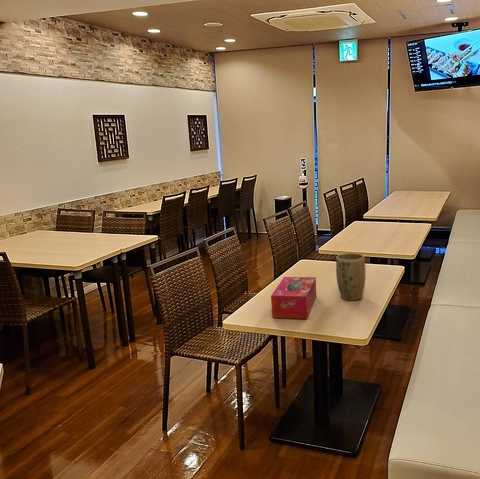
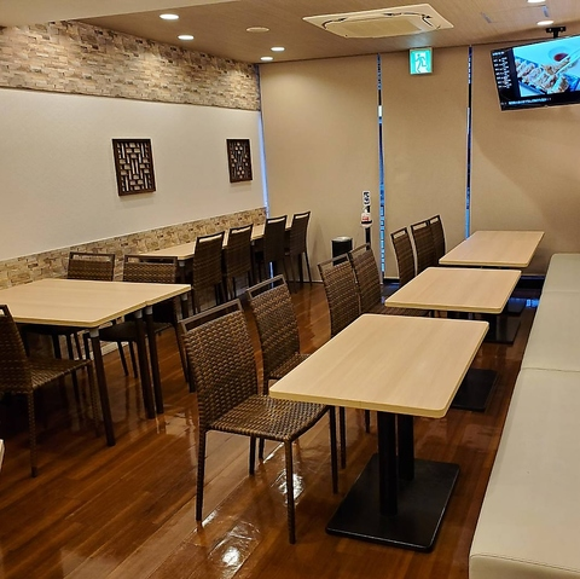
- tissue box (294, 296)
- plant pot (350, 277)
